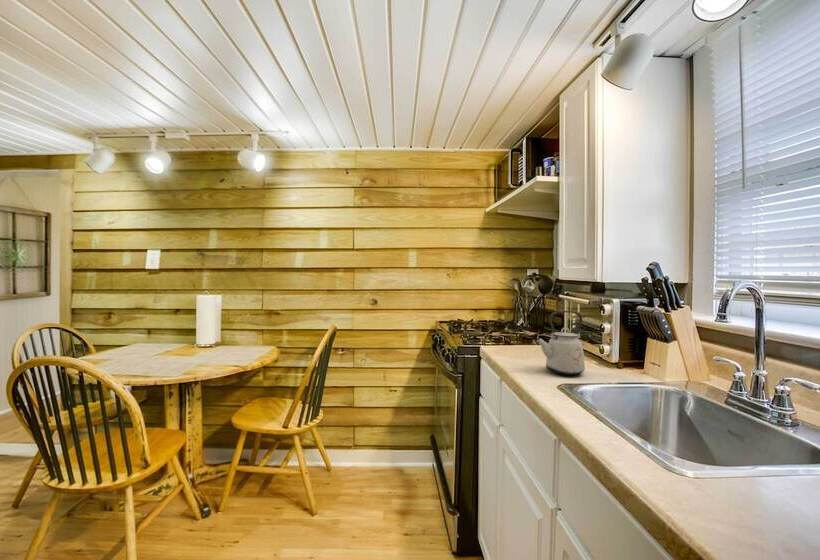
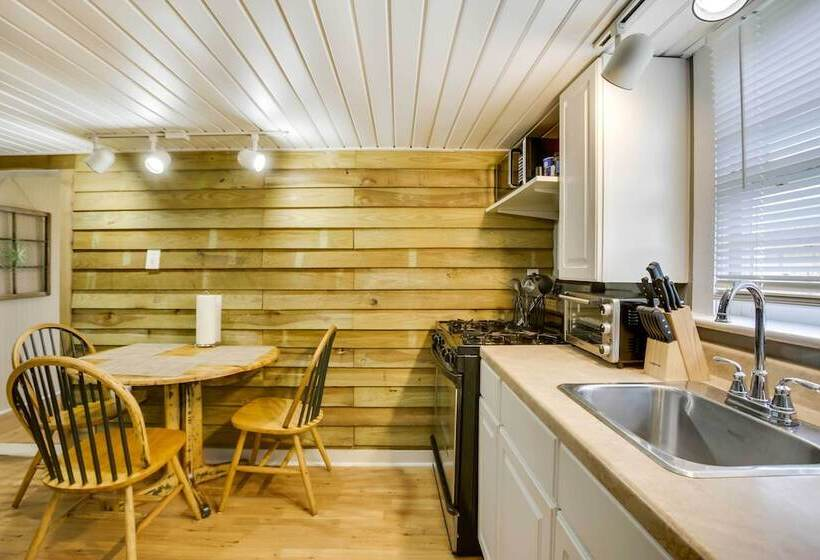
- kettle (558, 341)
